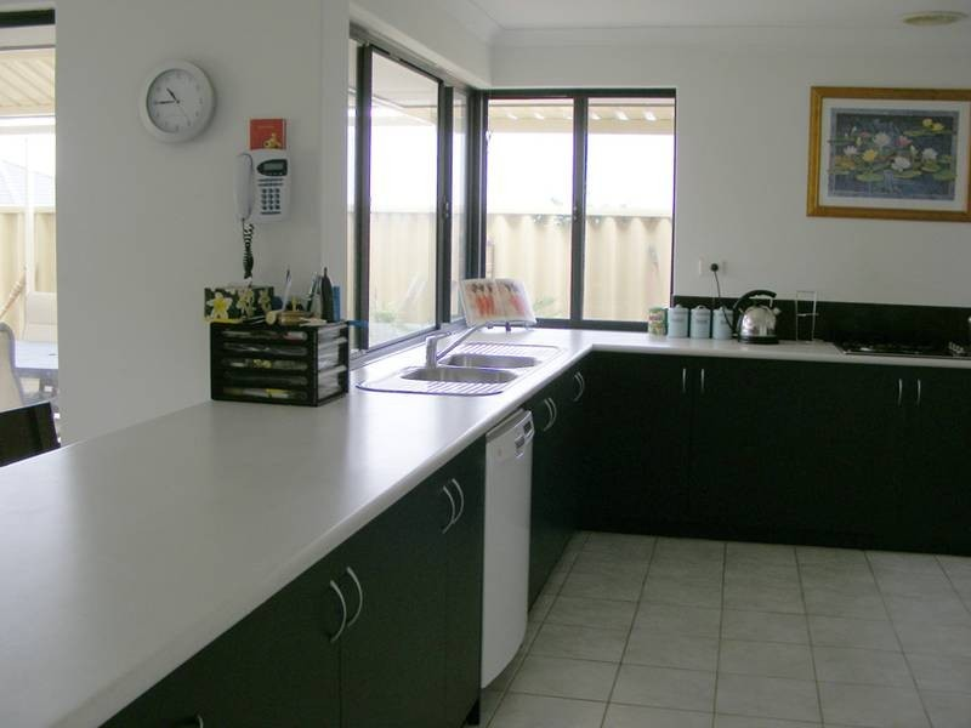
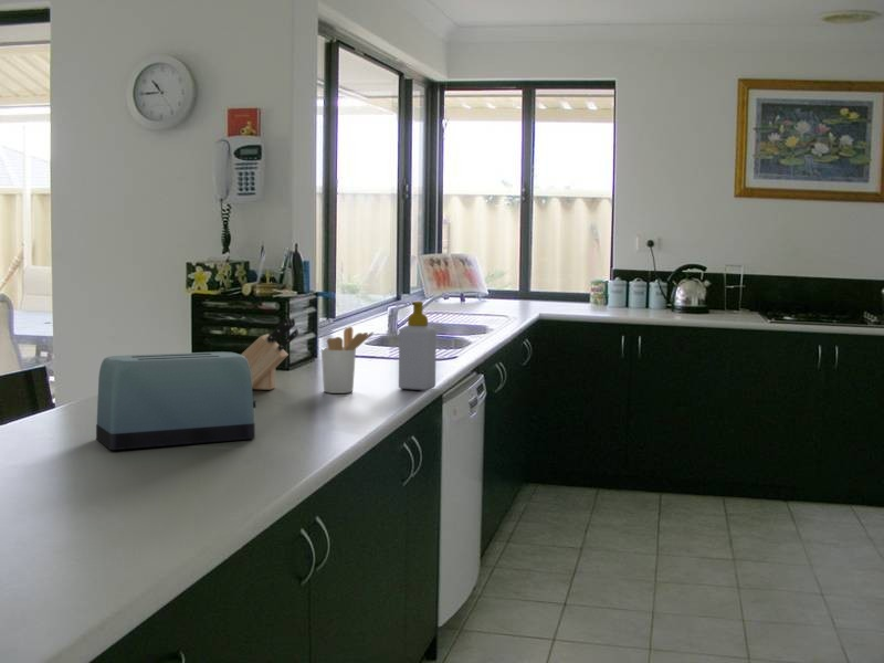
+ toaster (178, 397)
+ knife block (254, 352)
+ soap bottle (417, 345)
+ utensil holder (346, 359)
